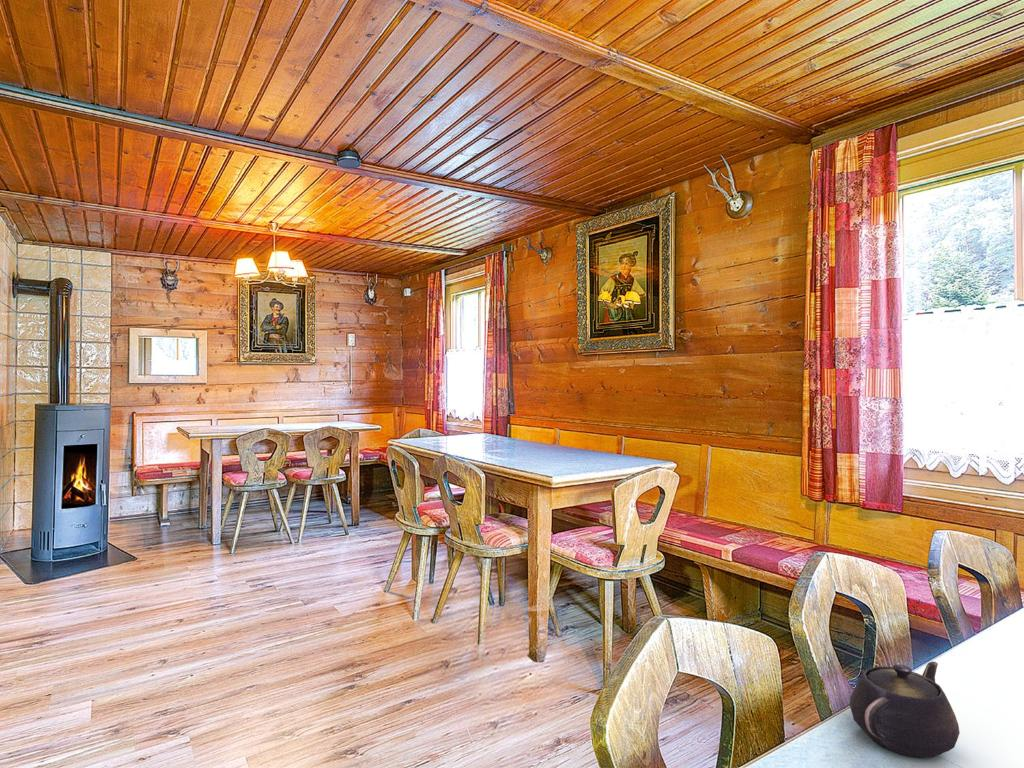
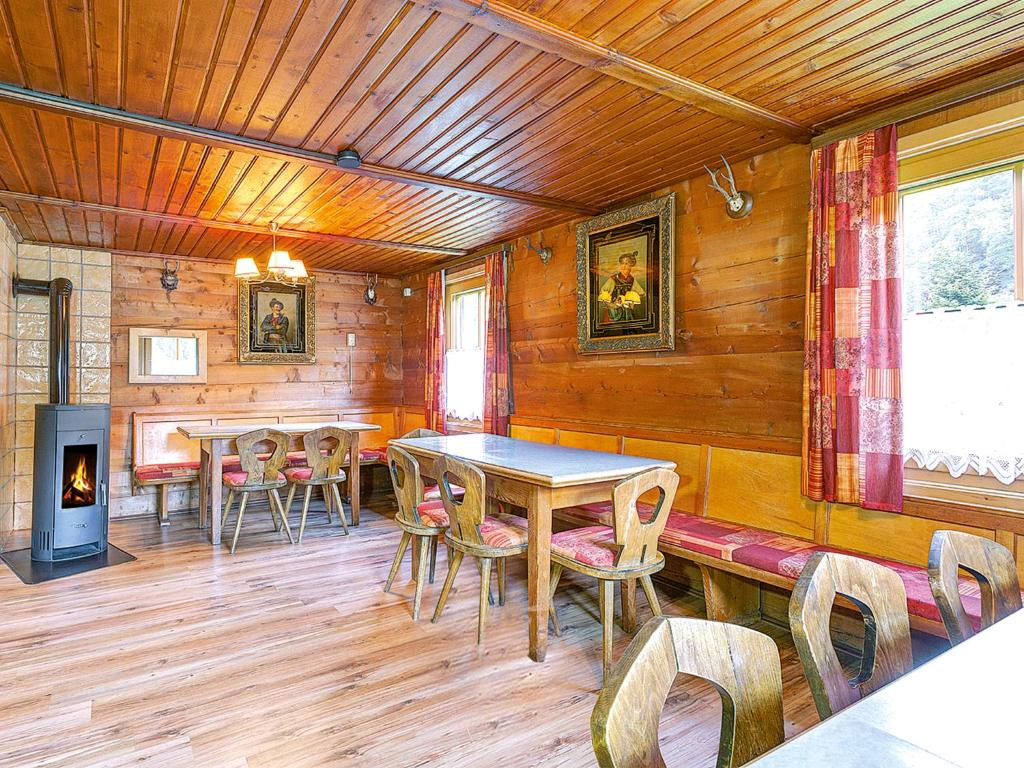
- teapot (904, 701)
